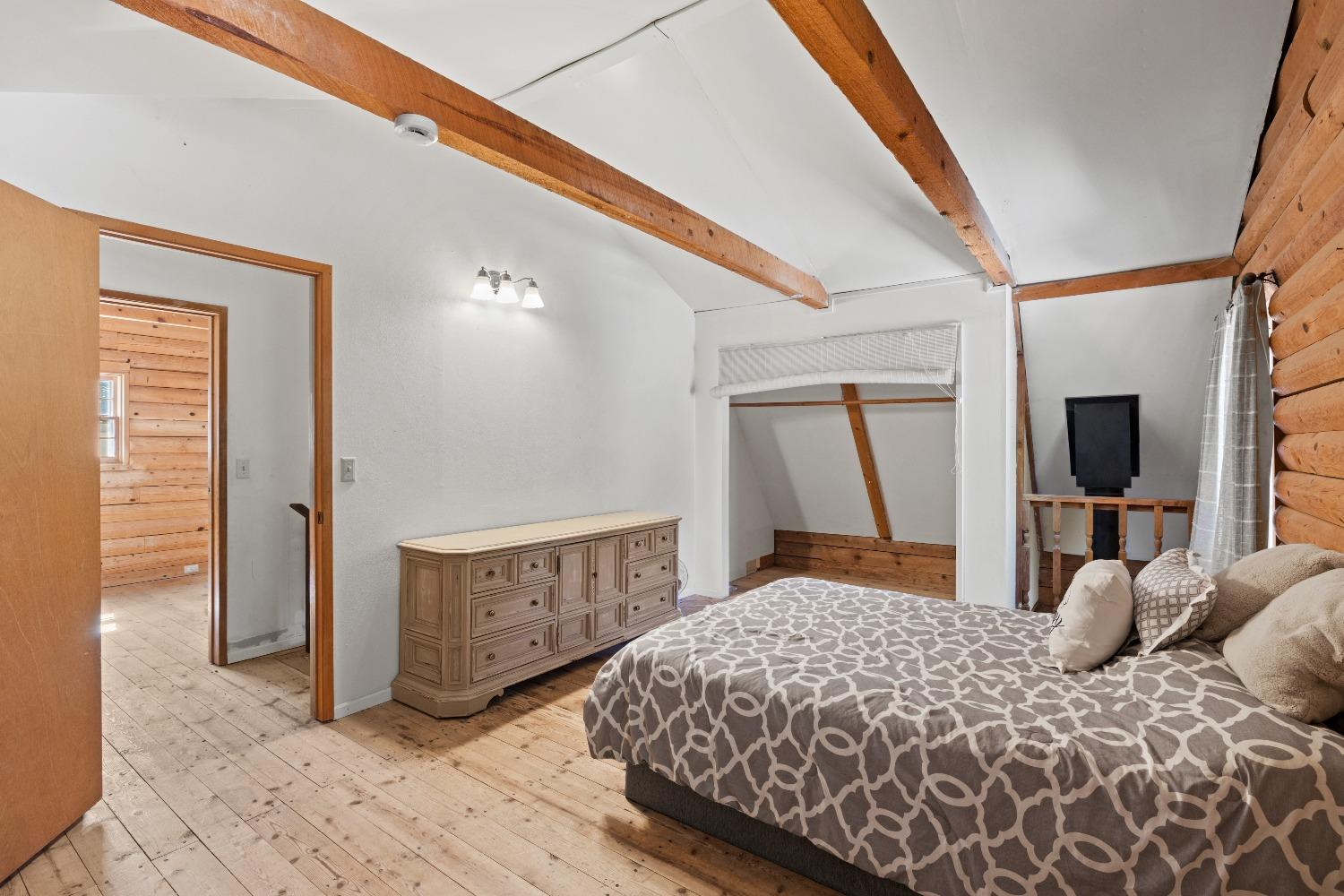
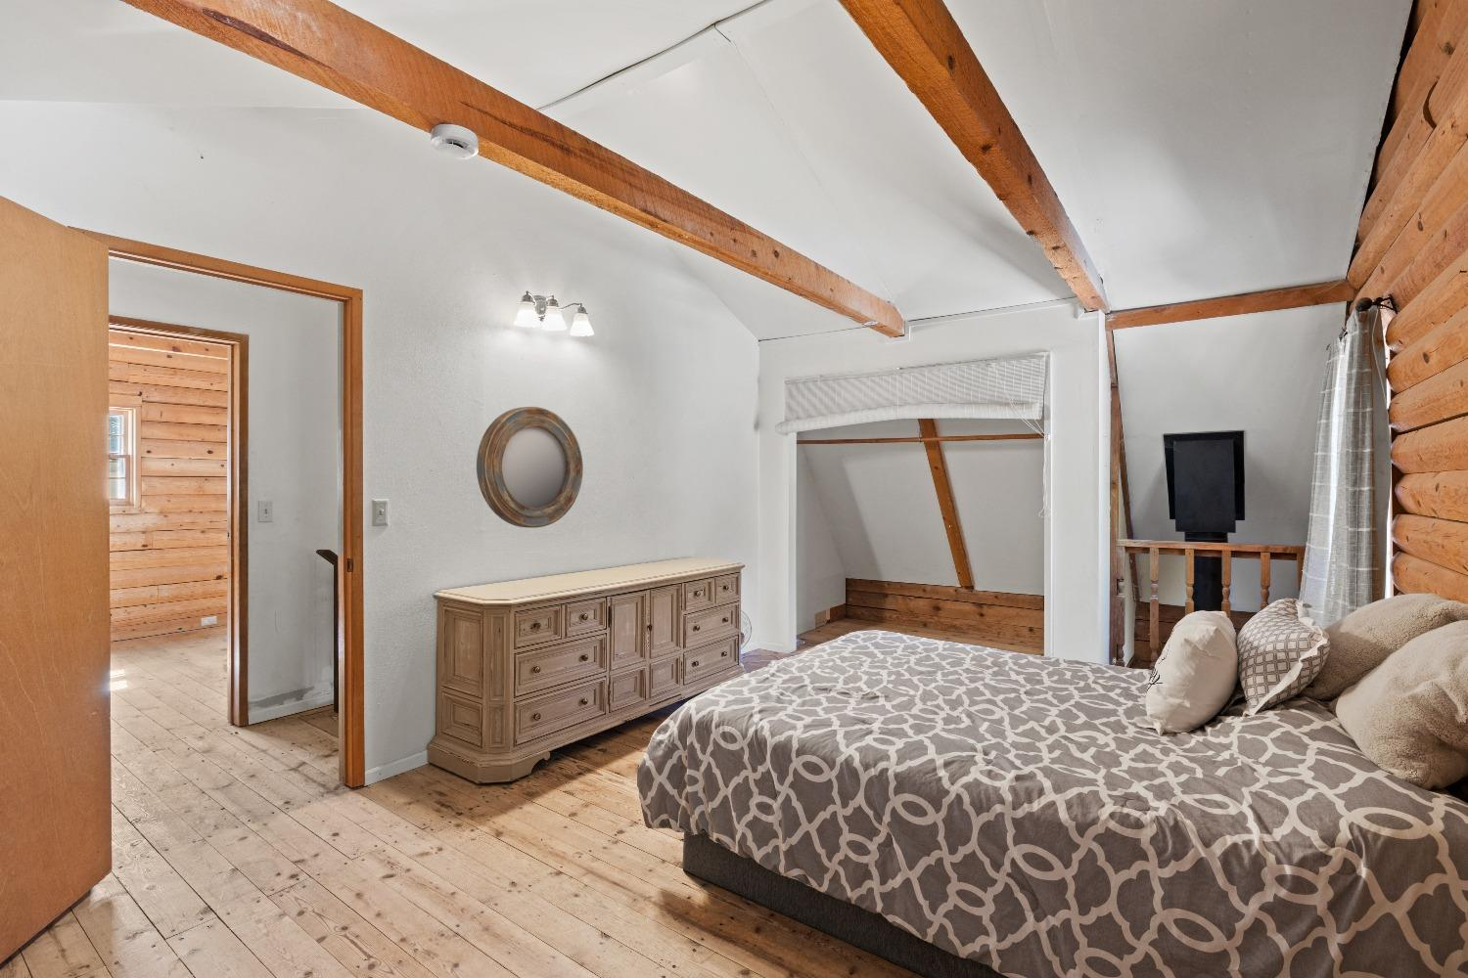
+ home mirror (533, 466)
